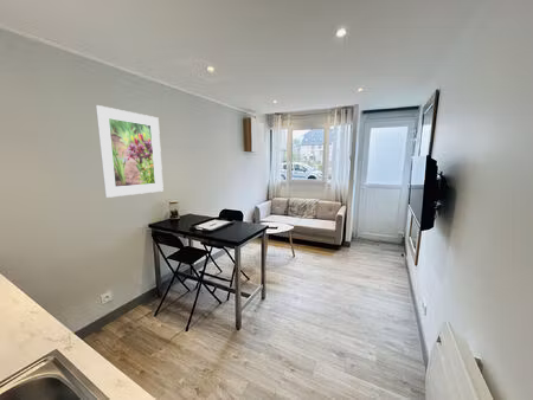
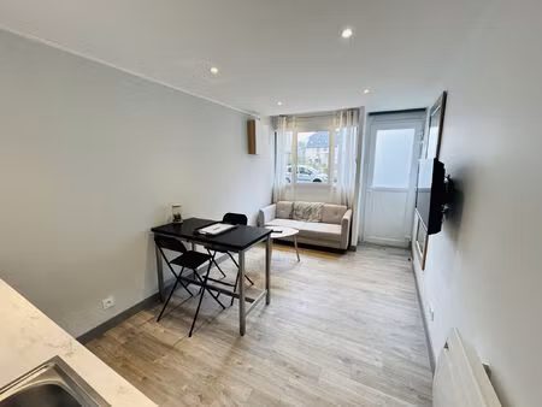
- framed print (134, 154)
